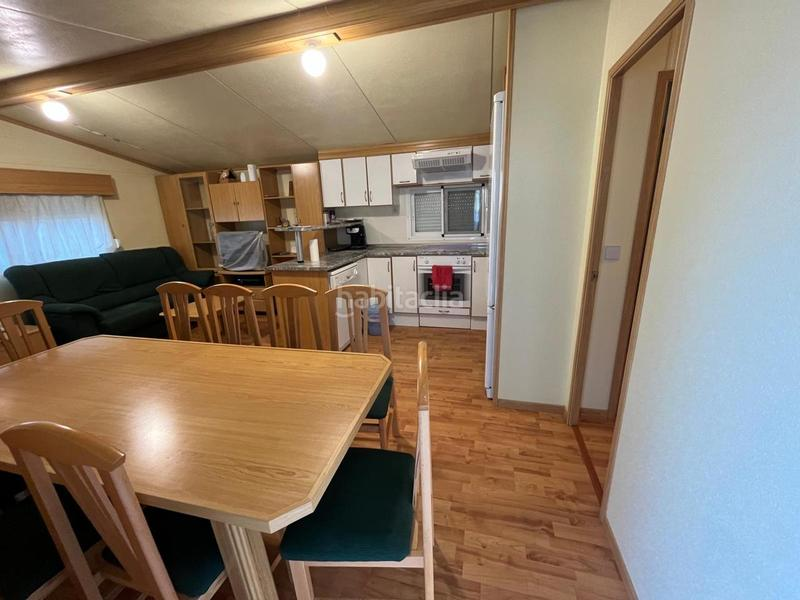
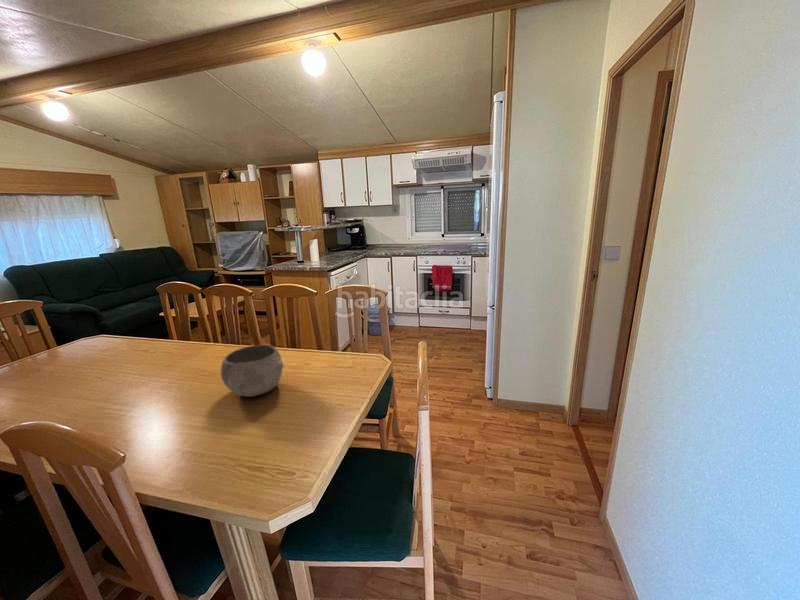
+ bowl (253, 371)
